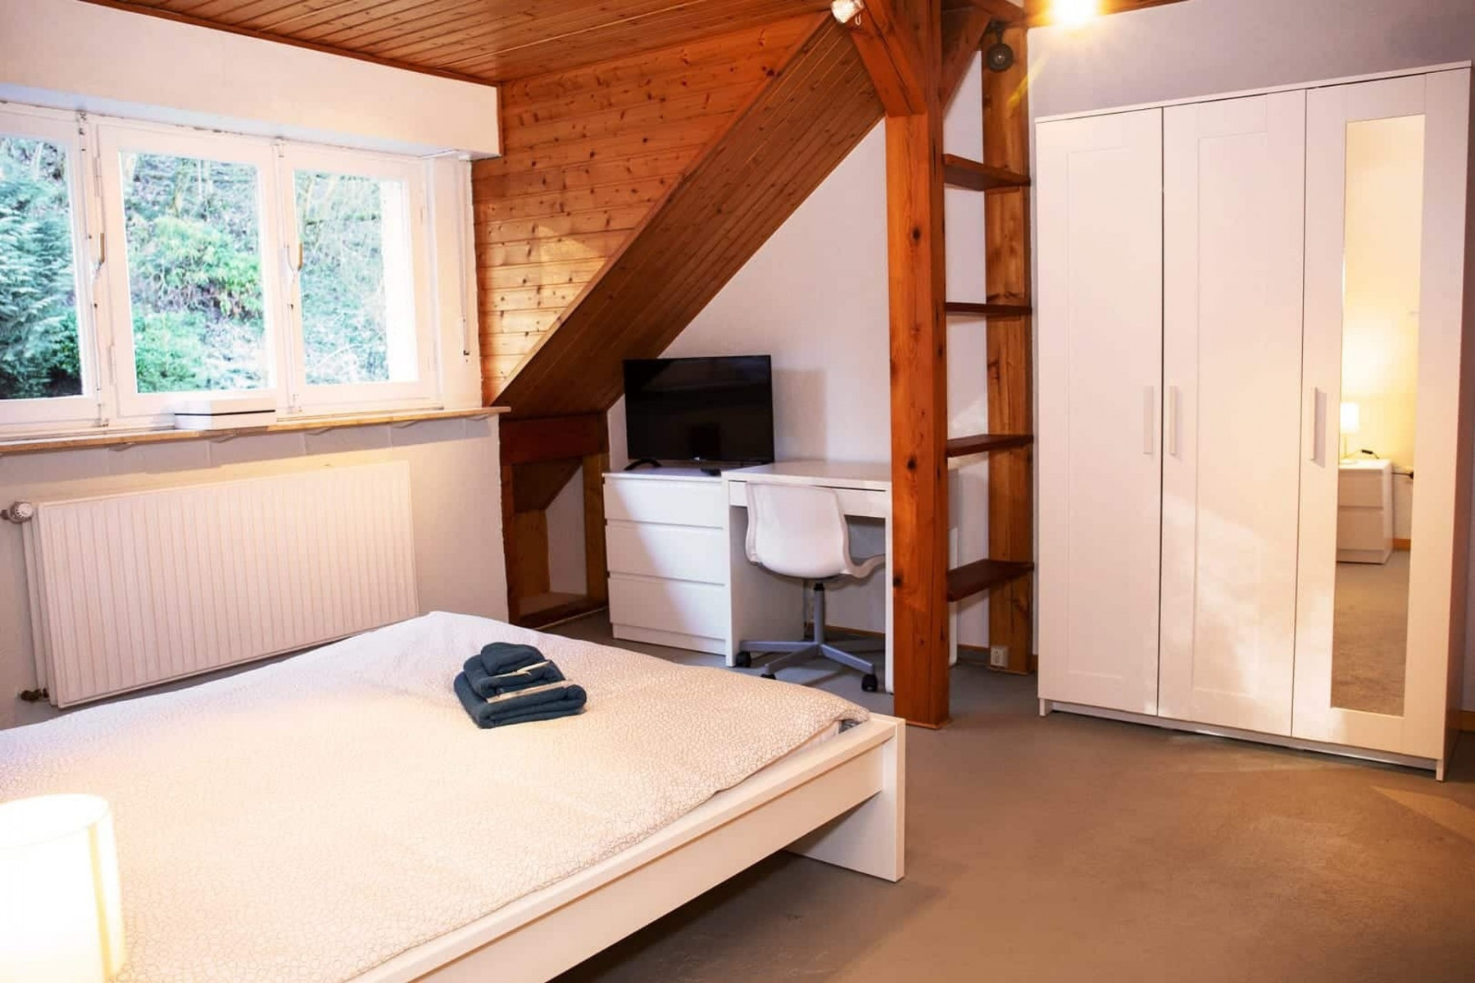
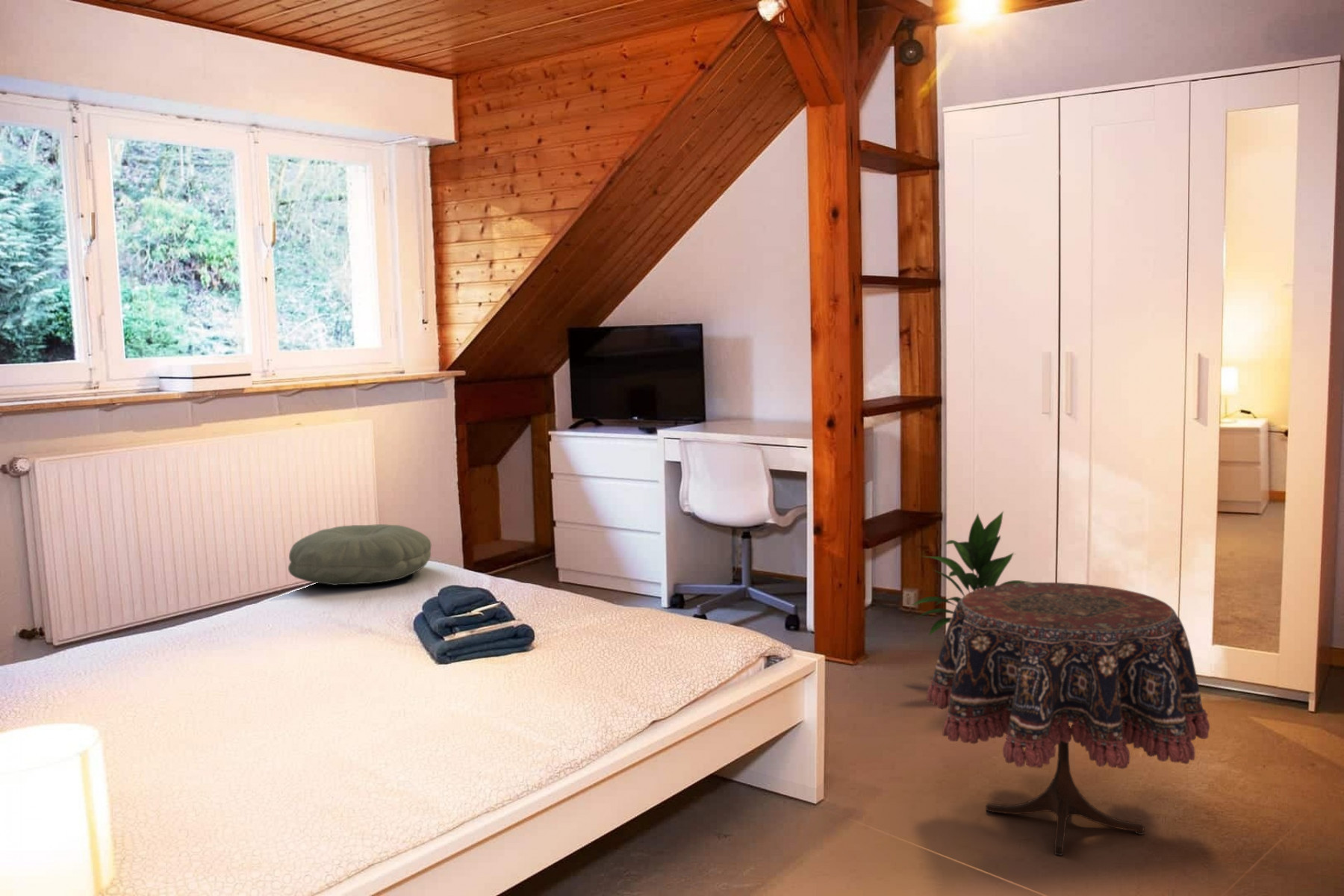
+ pillow (360, 553)
+ side table (1057, 712)
+ indoor plant (977, 589)
